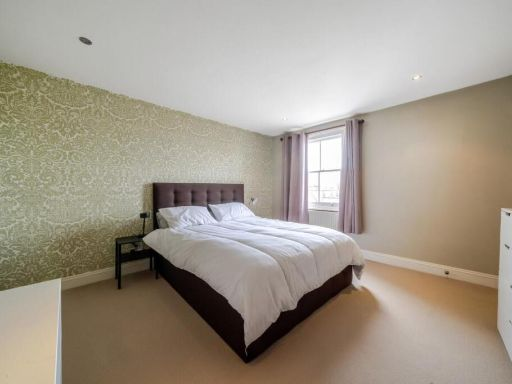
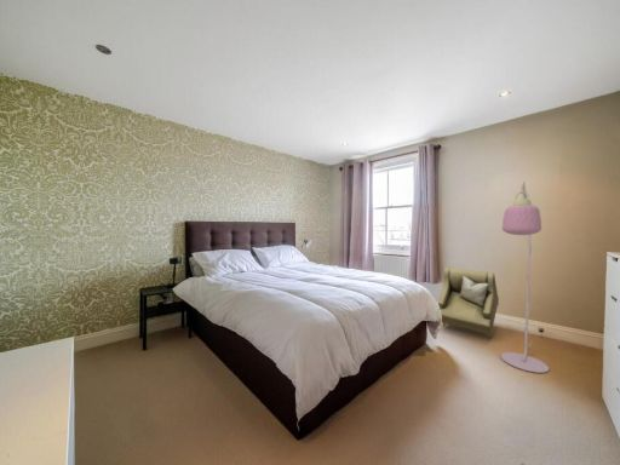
+ armchair (470, 298)
+ floor lamp (527, 272)
